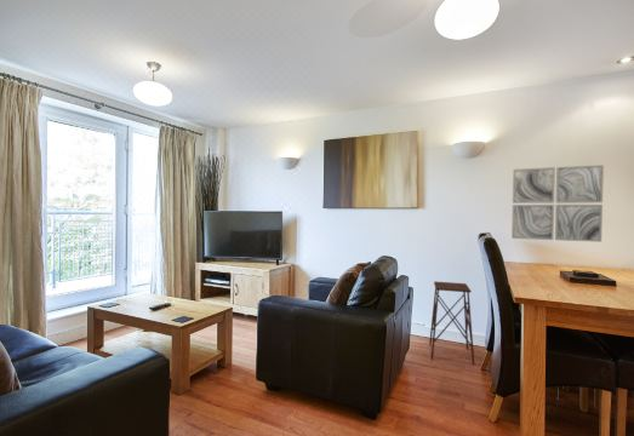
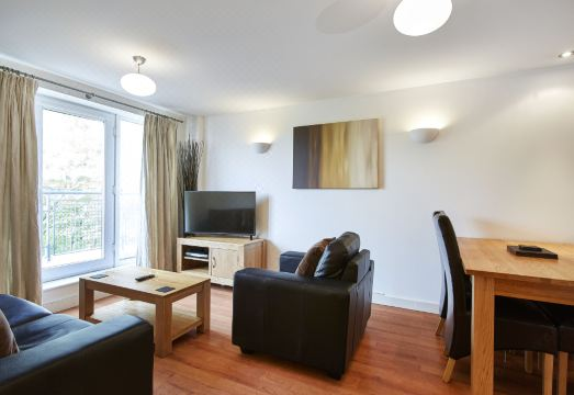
- side table (451, 320)
- wall art (553, 205)
